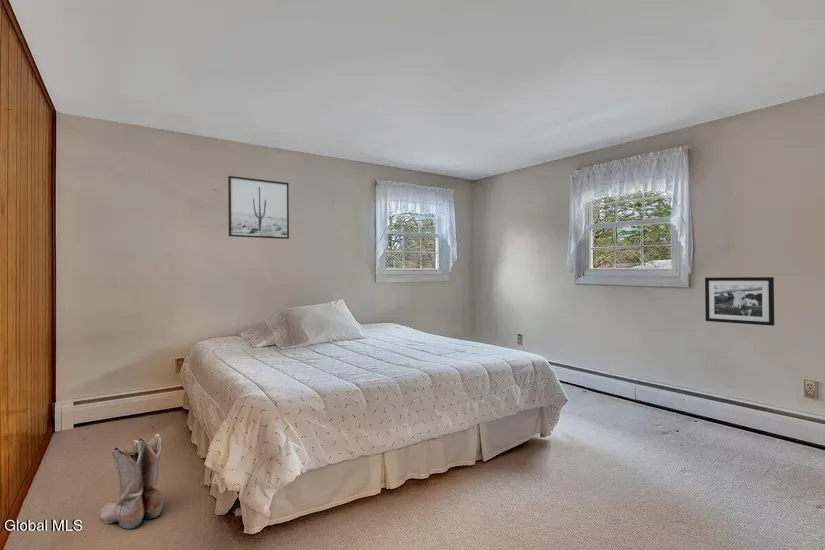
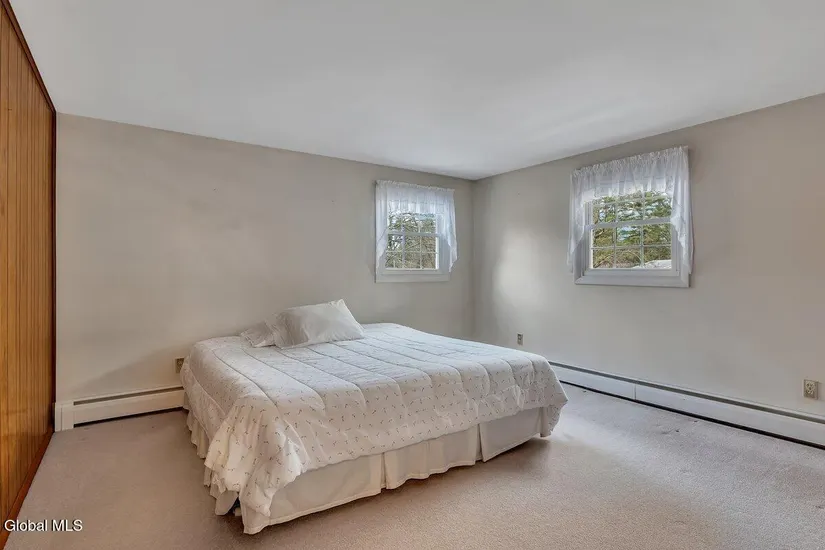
- wall art (259, 208)
- boots (131, 475)
- picture frame (737, 300)
